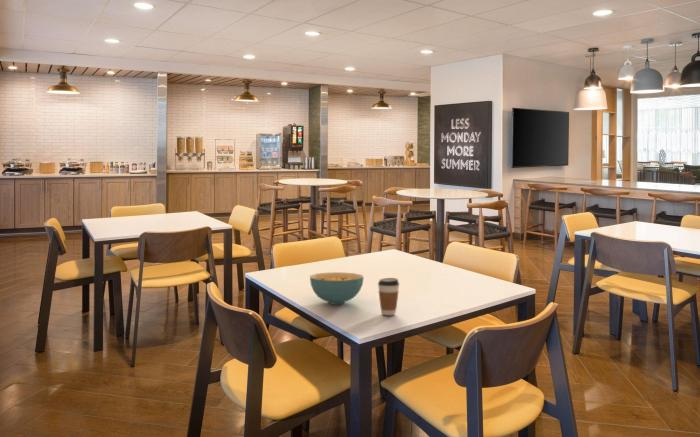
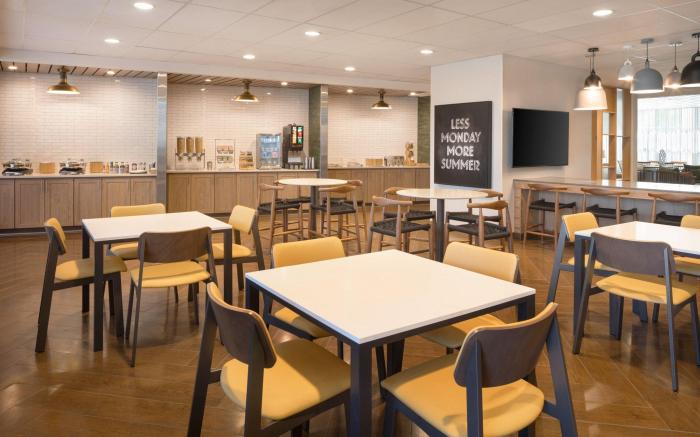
- cereal bowl (336, 289)
- coffee cup (388, 296)
